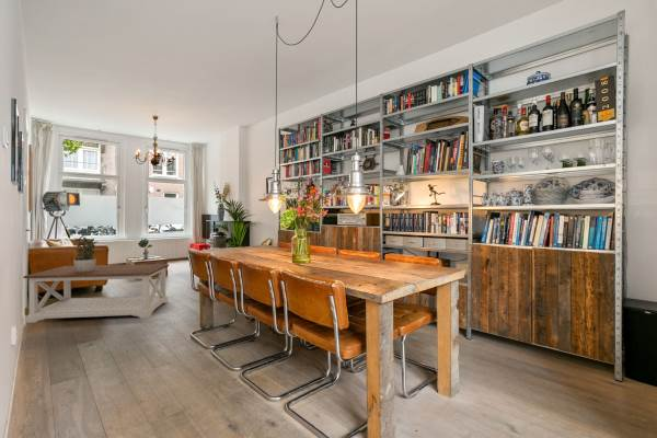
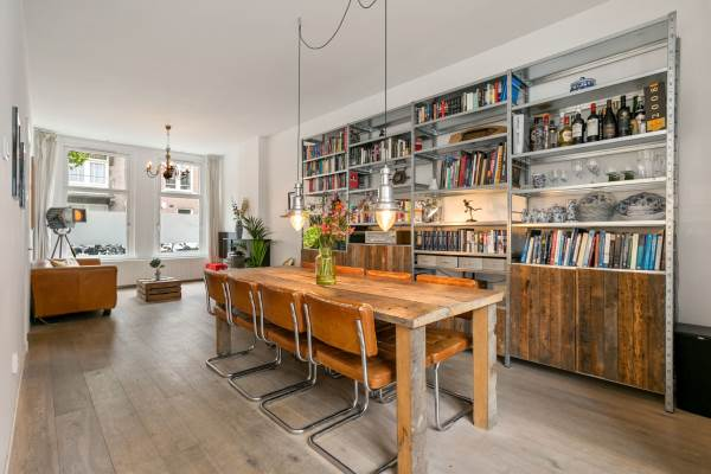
- coffee table (104, 297)
- potted plant (85, 252)
